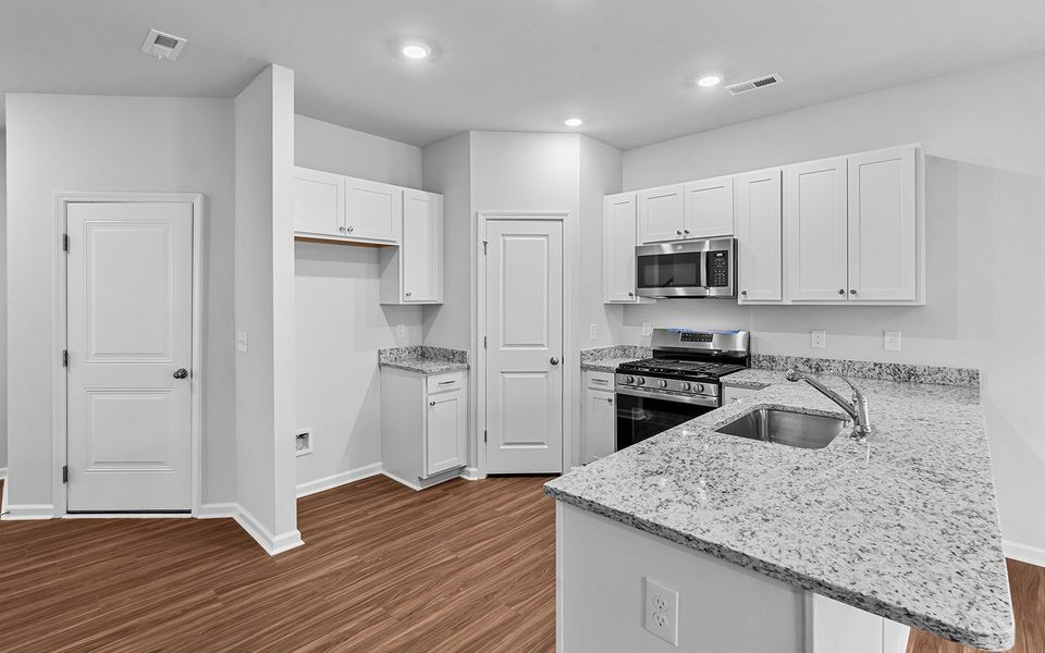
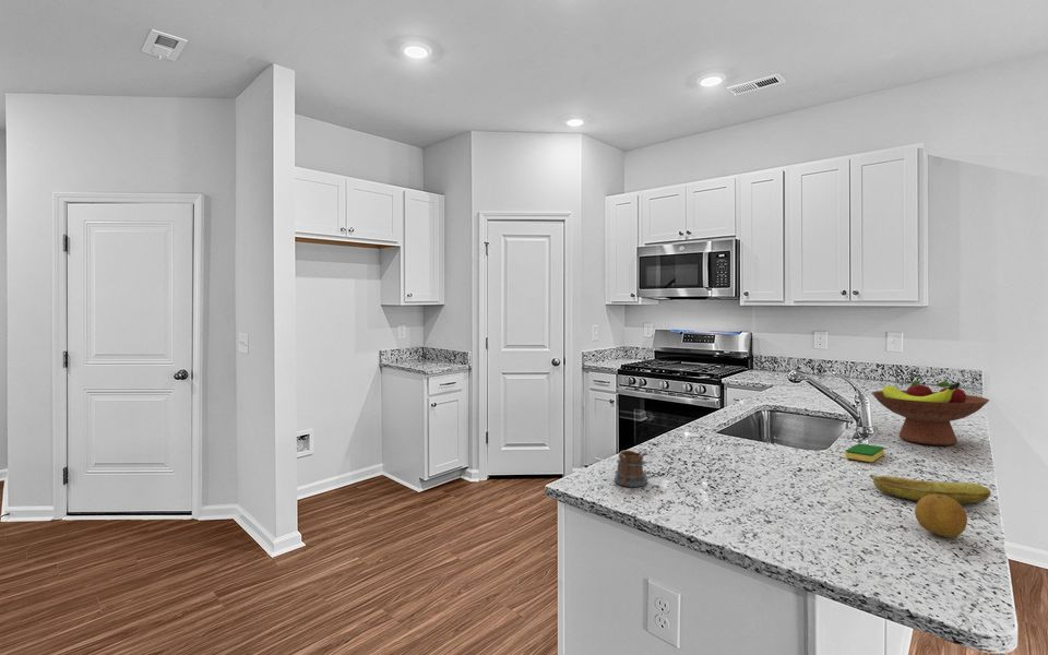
+ fruit bowl (927, 409)
+ fruit (940, 515)
+ banana (925, 486)
+ dish sponge (865, 452)
+ mug (629, 467)
